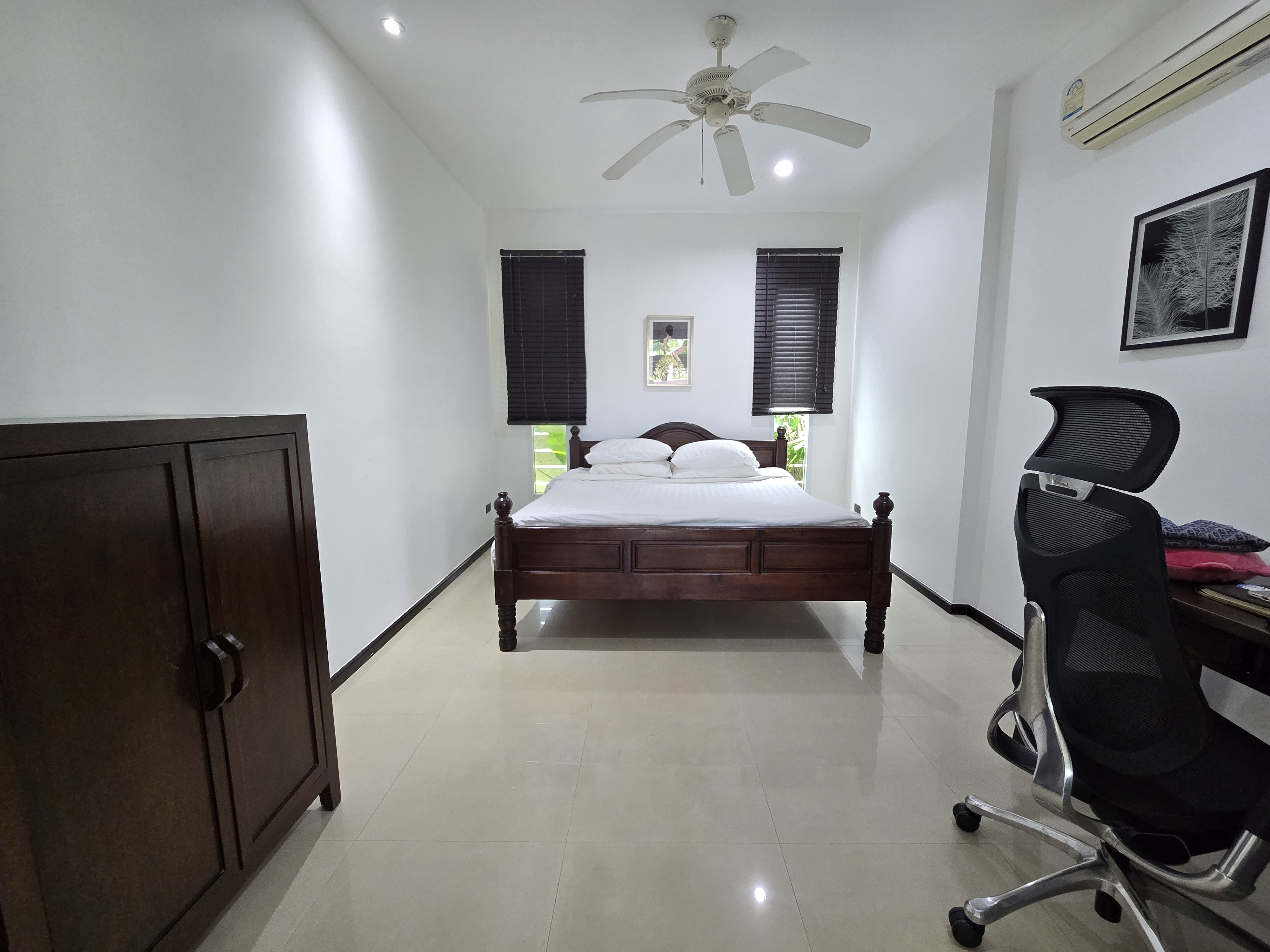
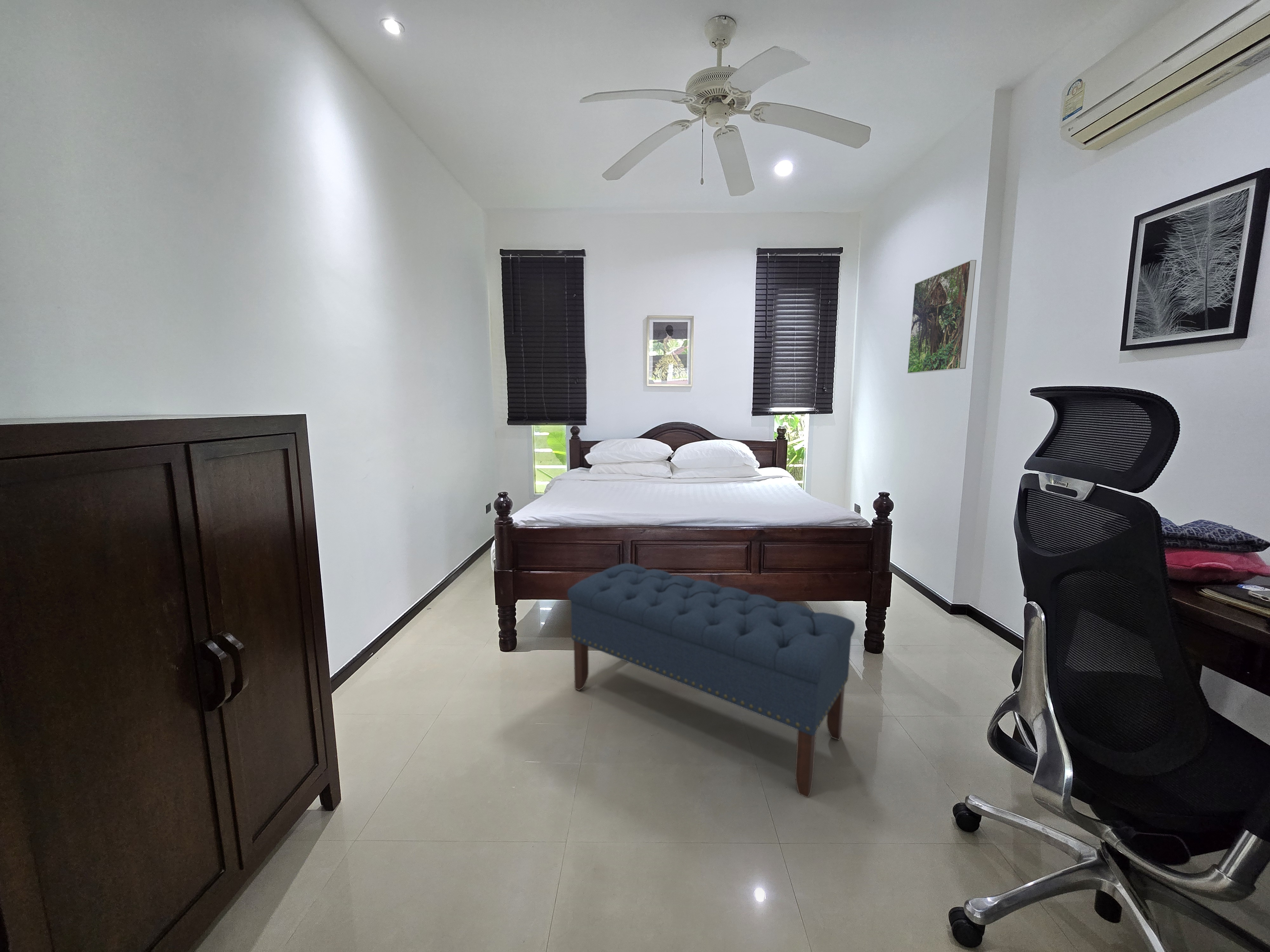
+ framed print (938, 323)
+ bench (699, 654)
